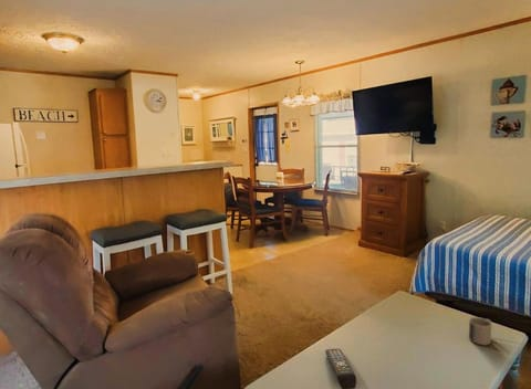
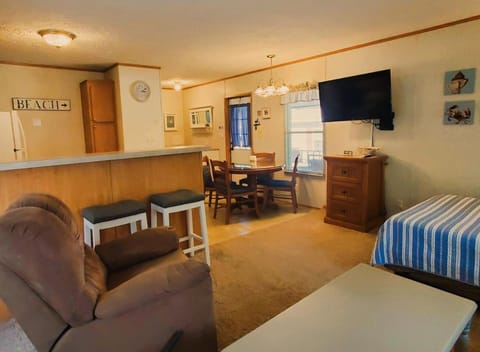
- mug (482, 329)
- remote control (340, 365)
